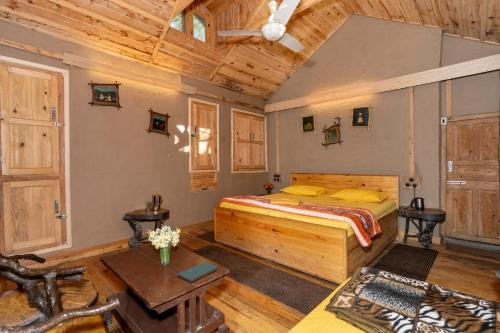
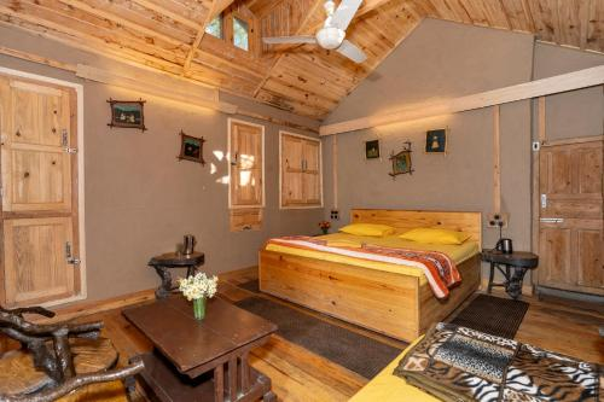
- book (198, 271)
